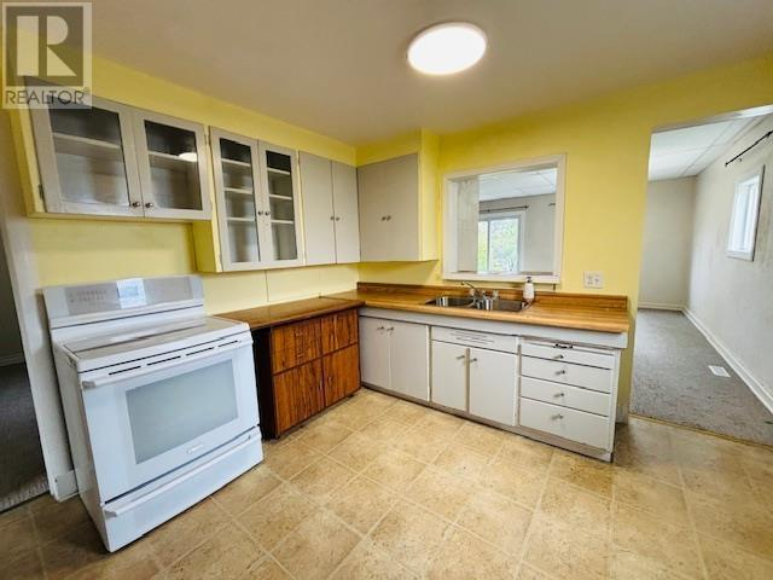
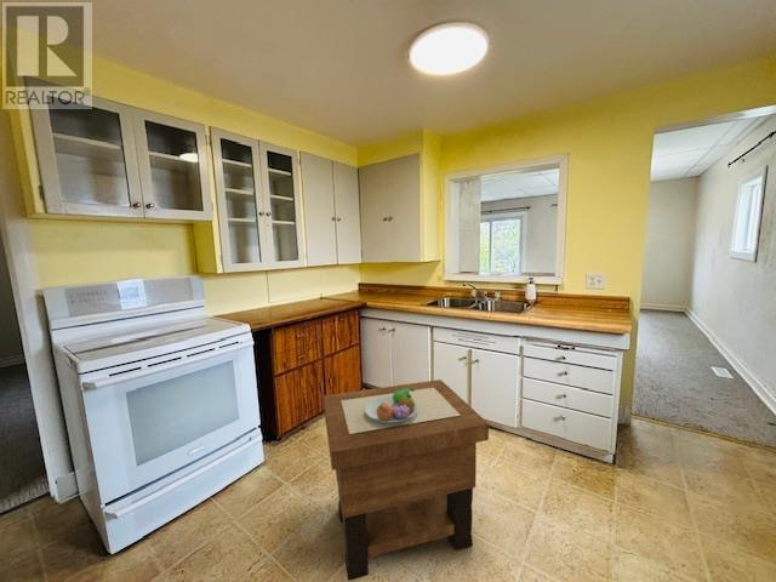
+ fruit bowl (393, 401)
+ side table (398, 464)
